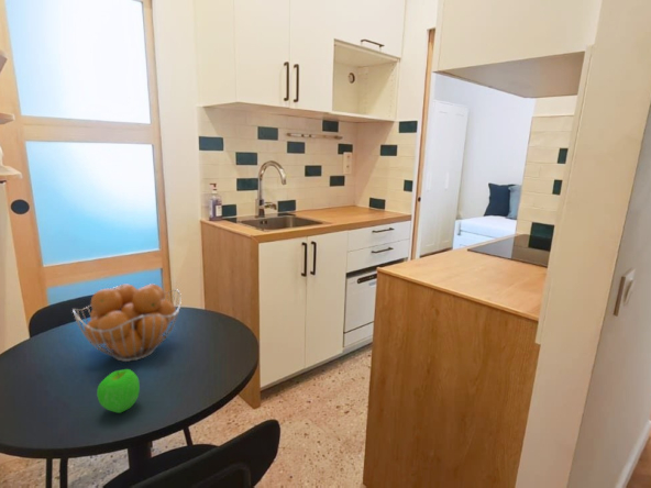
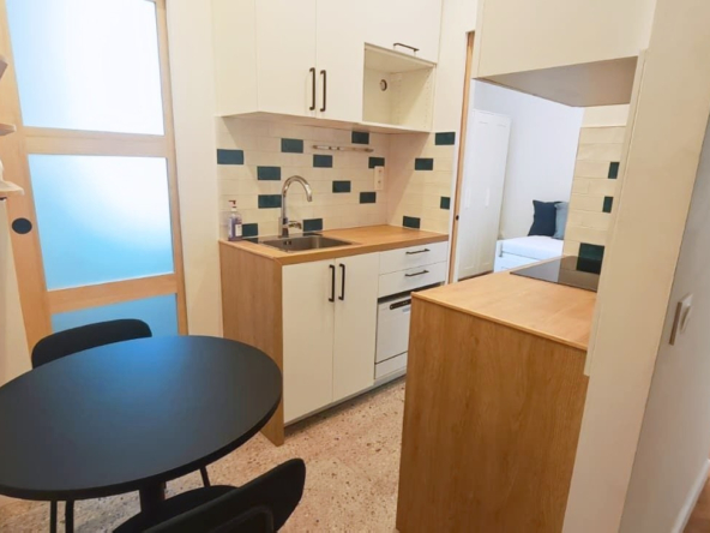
- apple (119, 390)
- fruit basket (131, 319)
